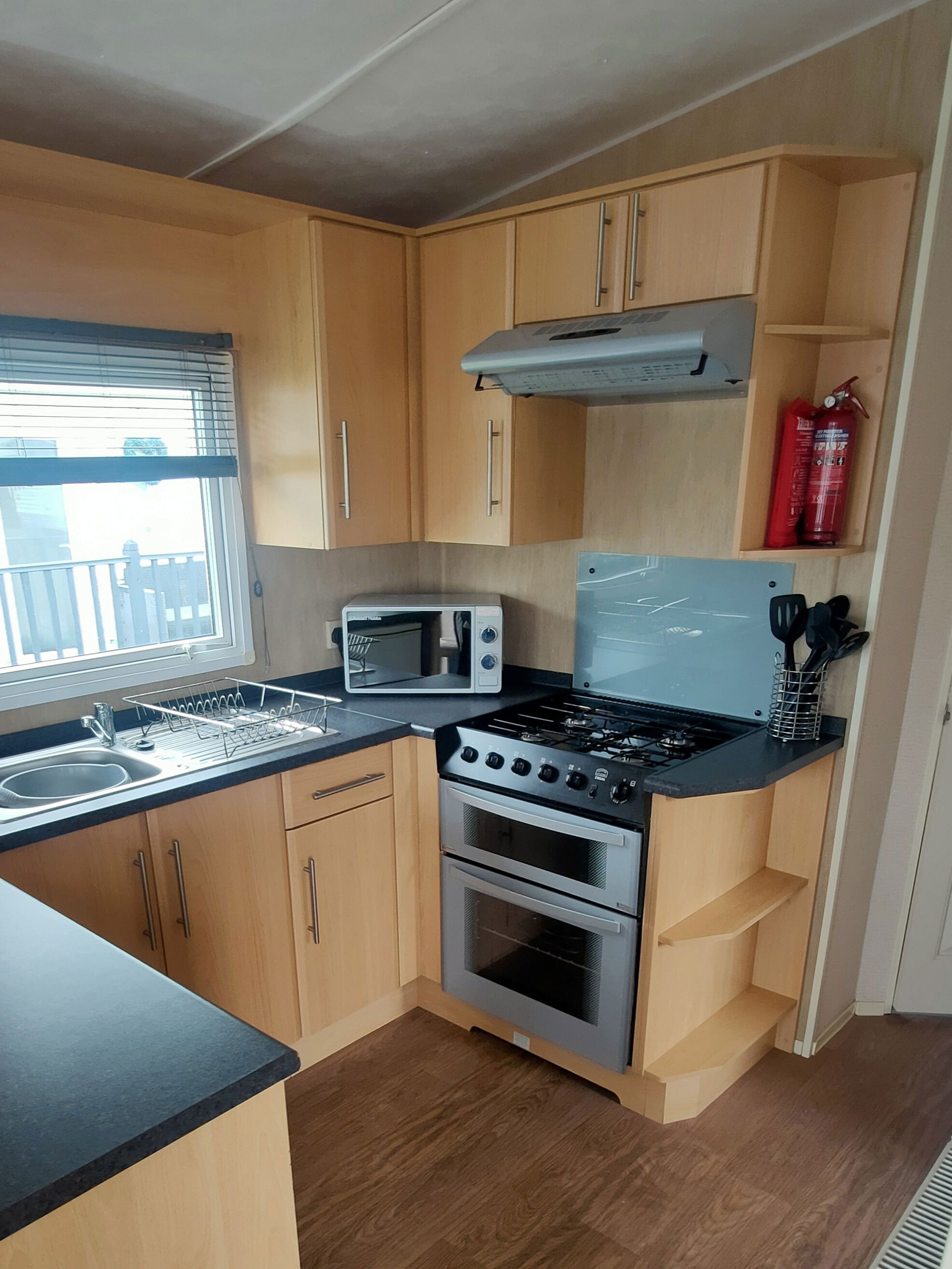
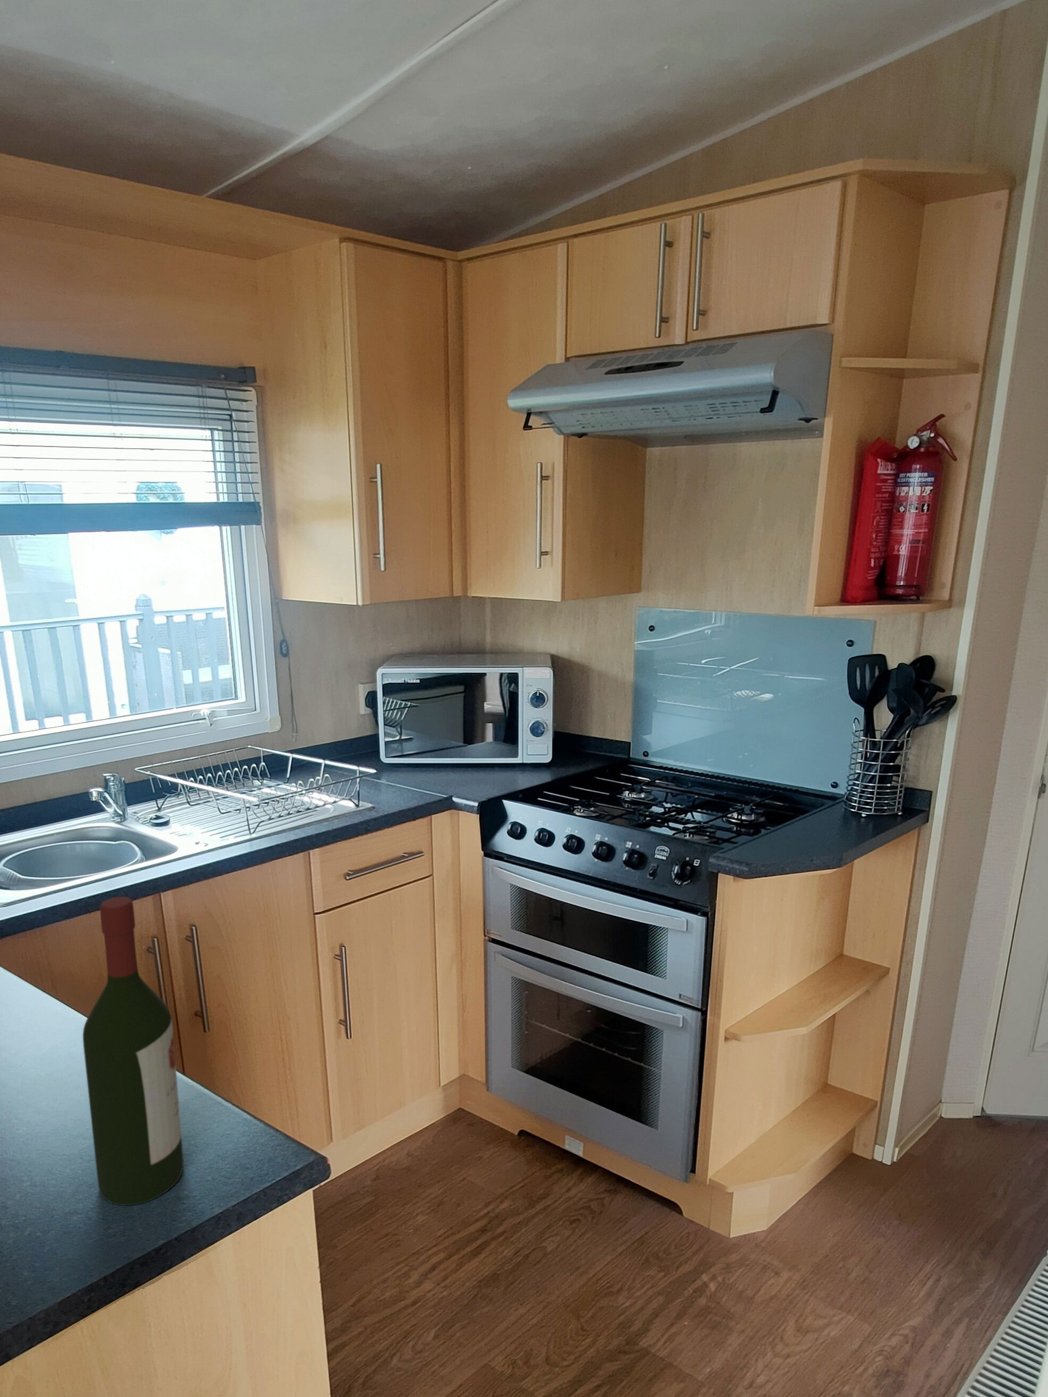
+ wine bottle (129, 1045)
